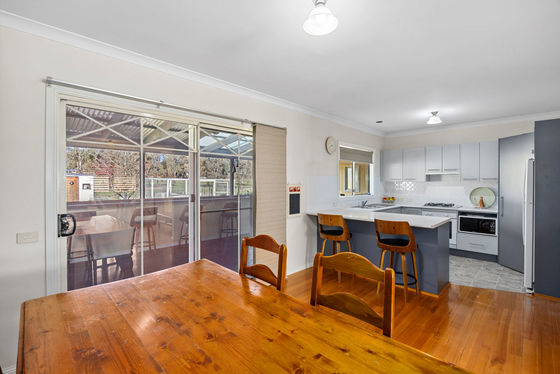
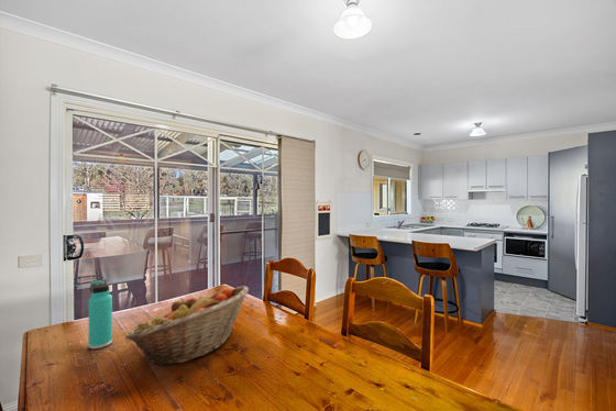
+ thermos bottle (100, 312)
+ fruit basket (195, 318)
